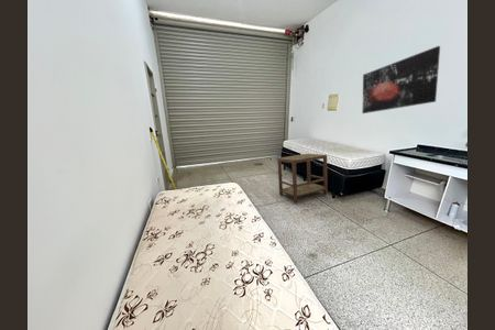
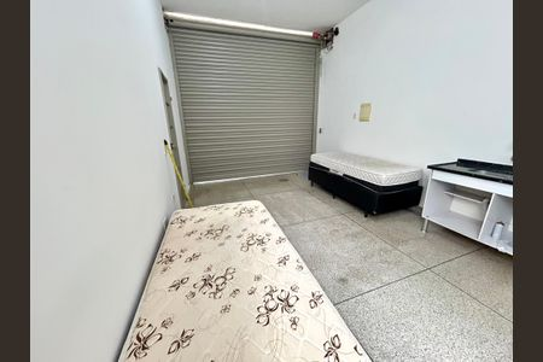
- wall art (394, 86)
- side table (307, 176)
